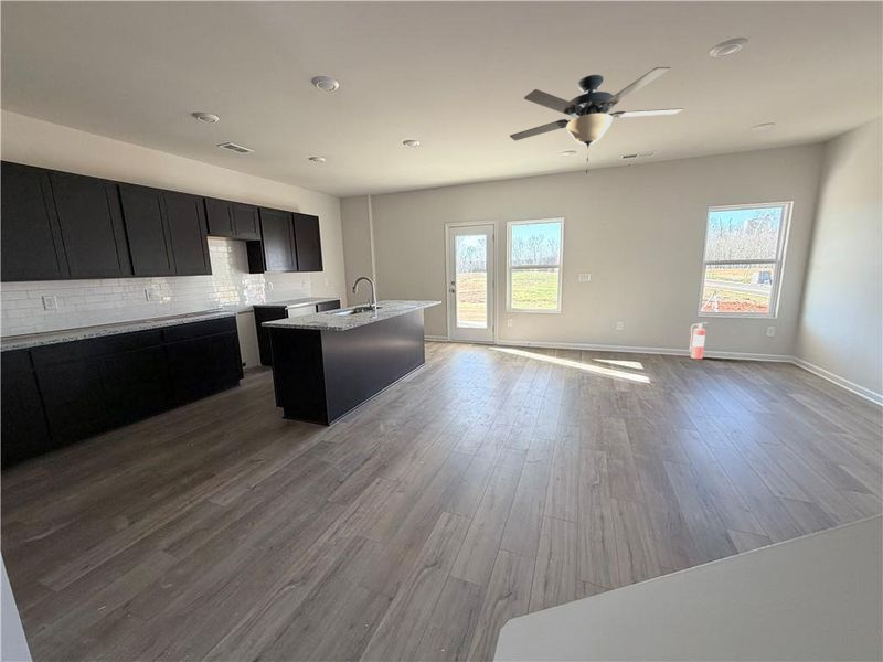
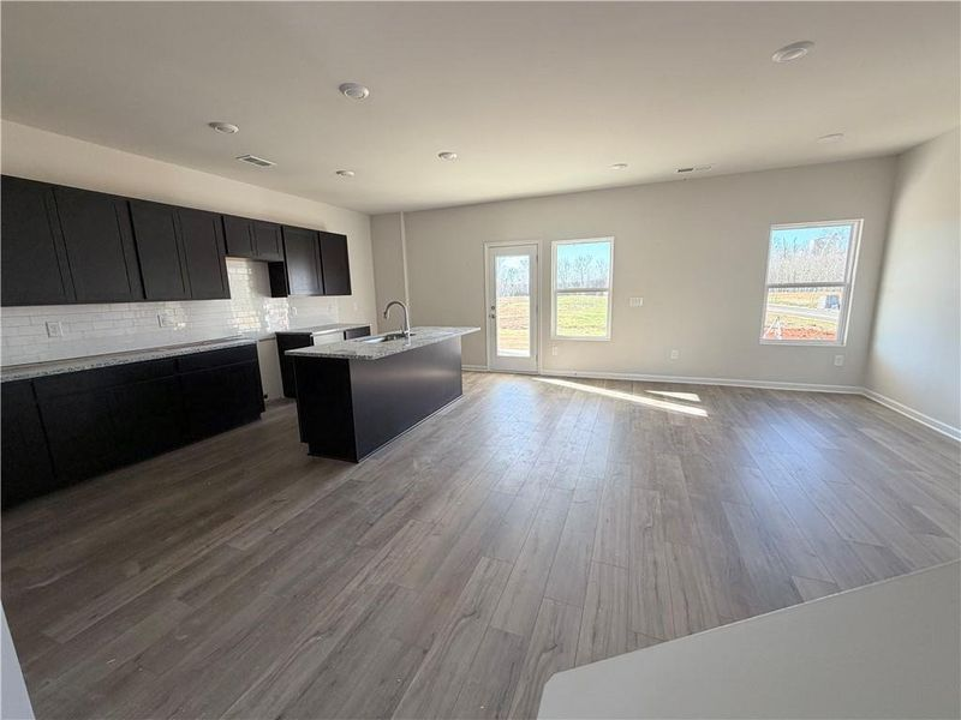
- fire extinguisher (698, 340)
- ceiling fan (588, 129)
